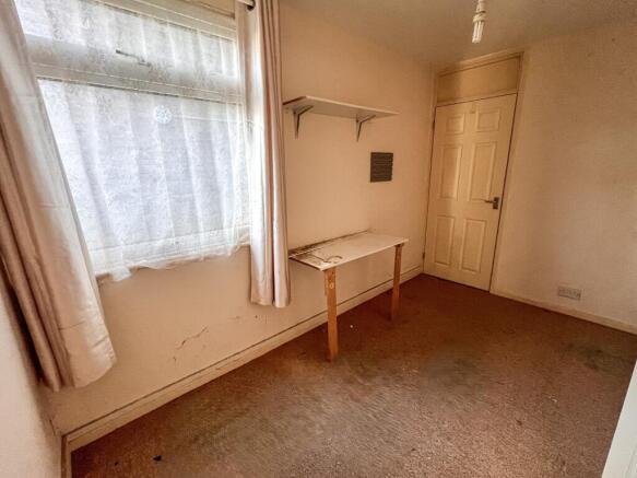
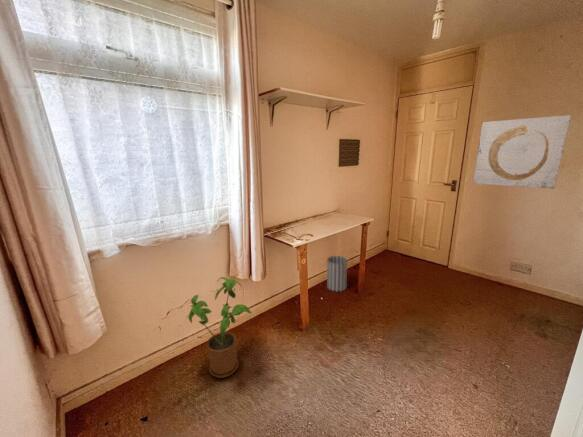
+ house plant (224, 327)
+ wall art (516, 153)
+ wastebasket (336, 273)
